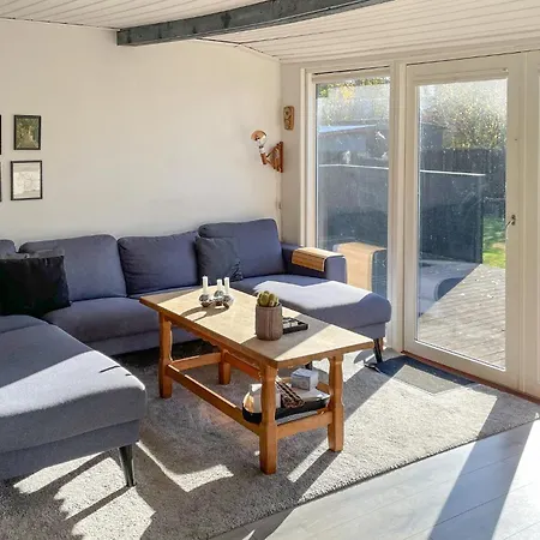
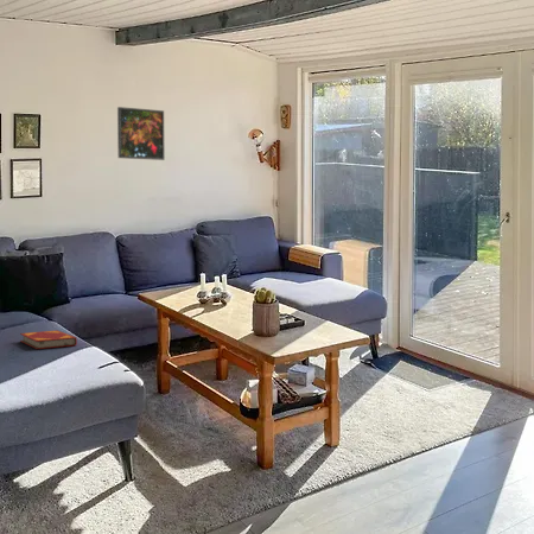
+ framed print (141, 134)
+ hardback book (47, 338)
